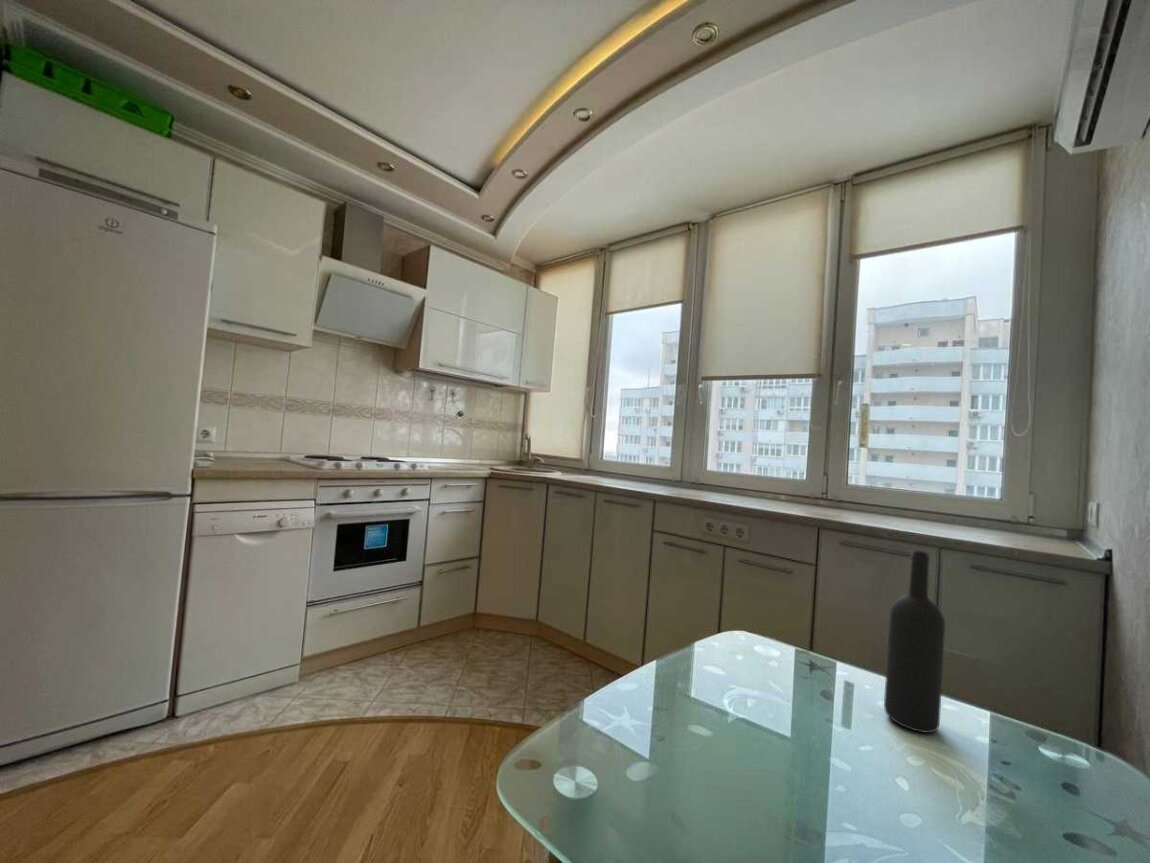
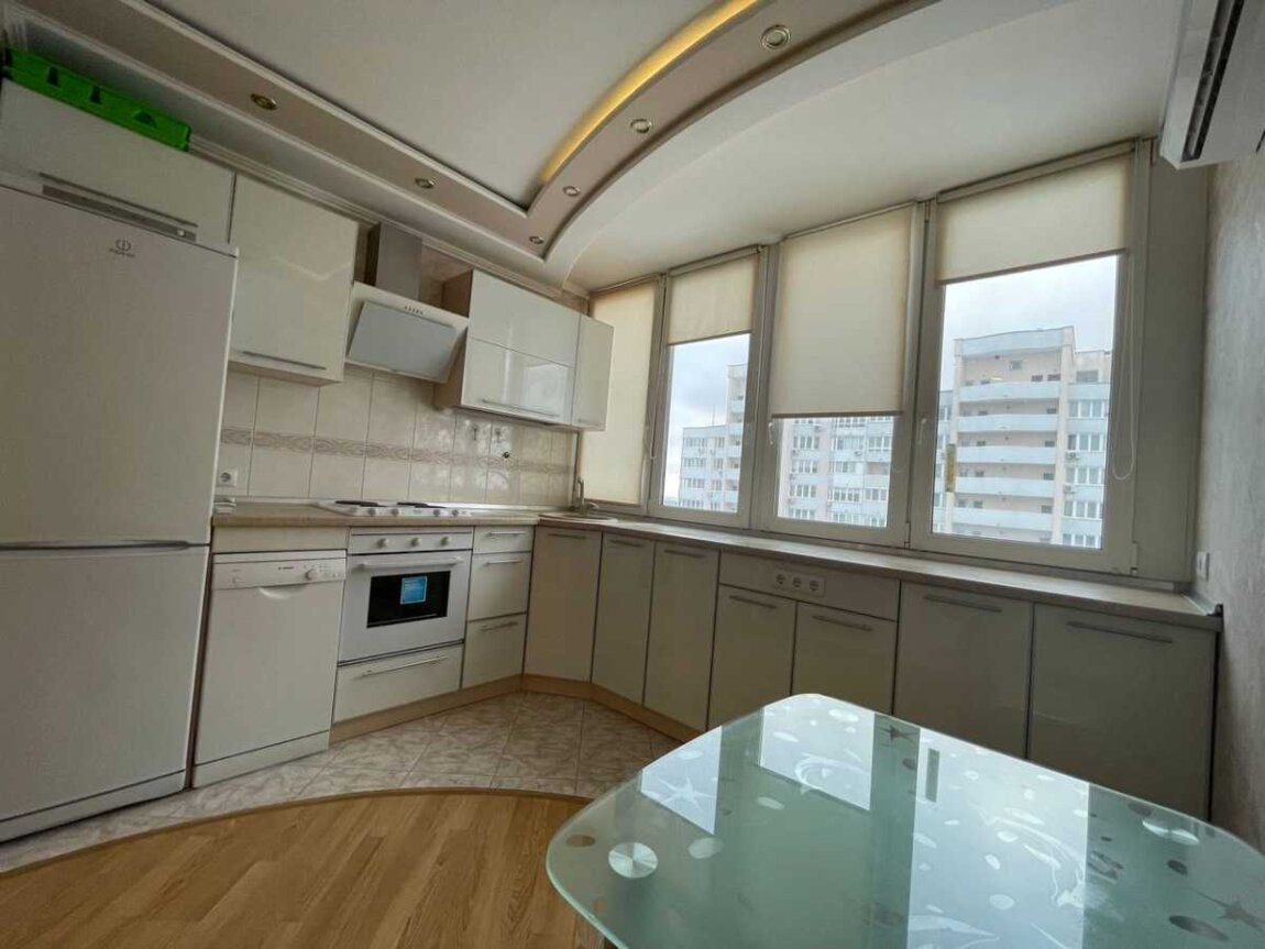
- wine bottle (915, 636)
